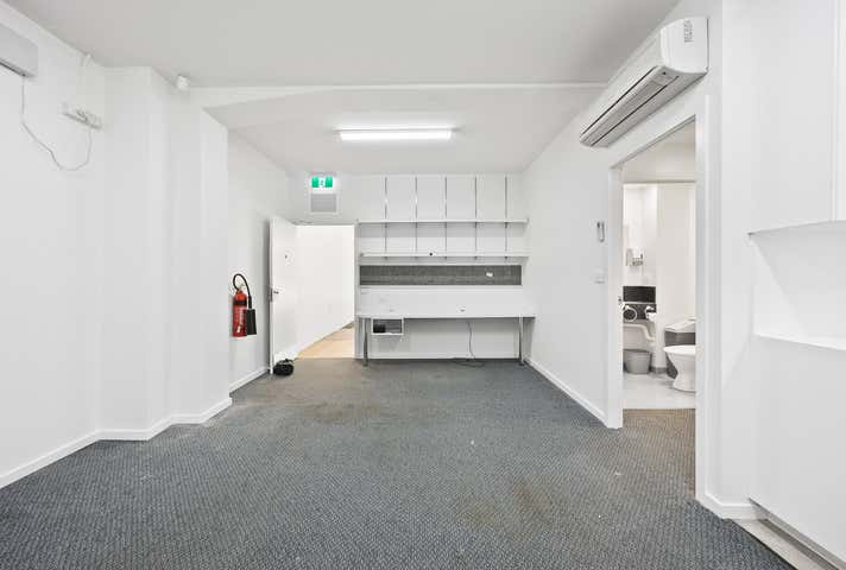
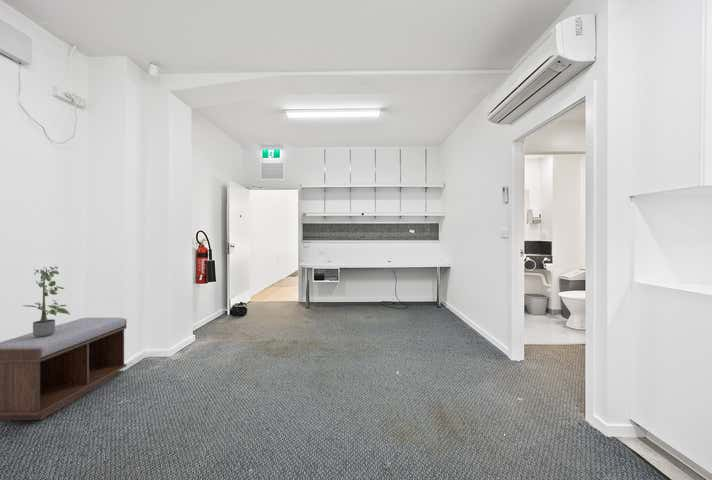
+ potted plant (53, 300)
+ bench (64, 361)
